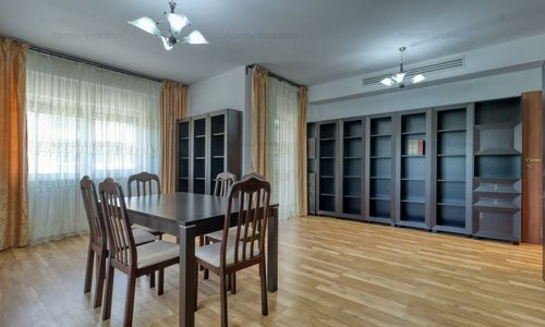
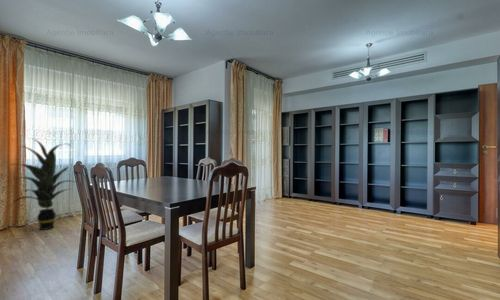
+ indoor plant (42, 183)
